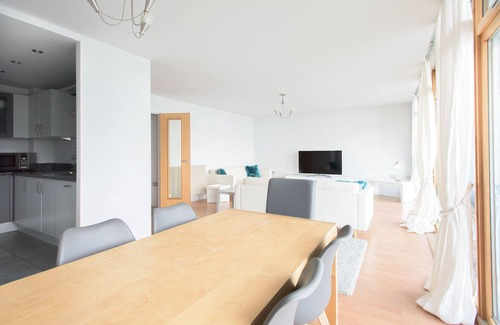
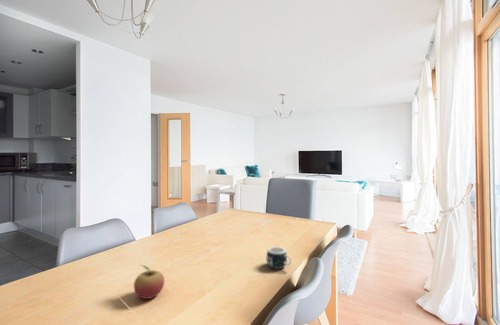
+ fruit (149, 281)
+ mug (279, 258)
